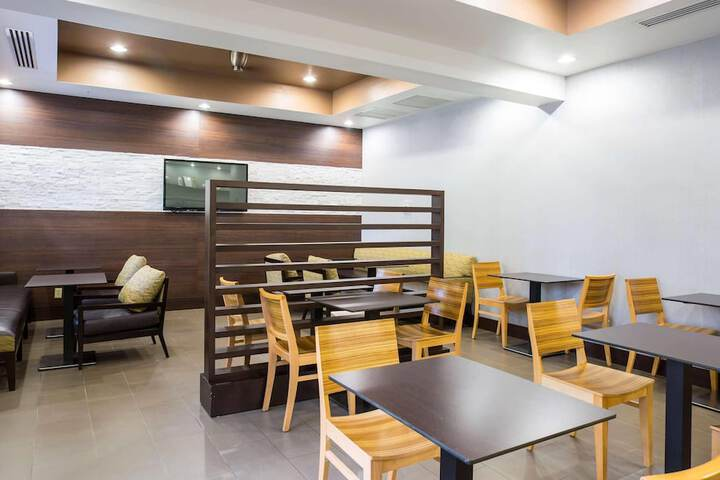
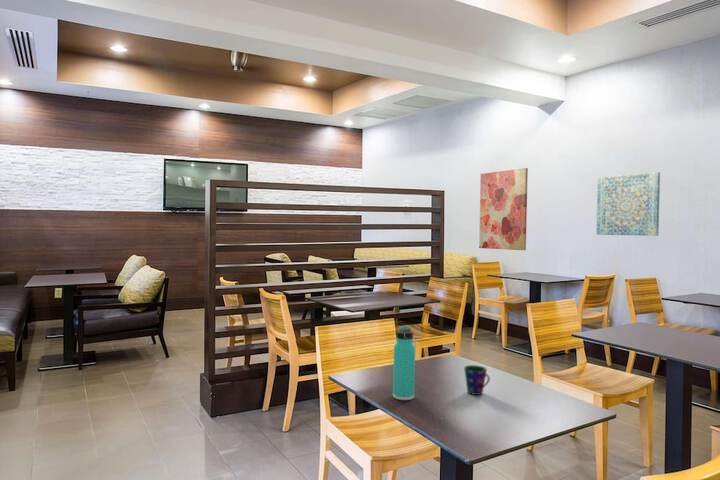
+ cup (477, 381)
+ wall art (502, 210)
+ thermos bottle (404, 361)
+ wall art (626, 205)
